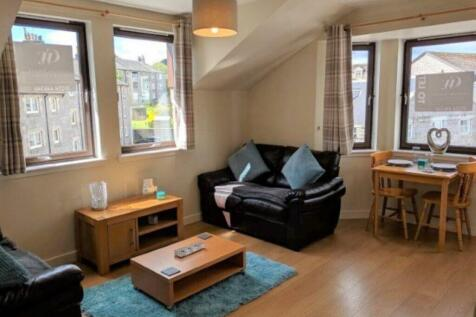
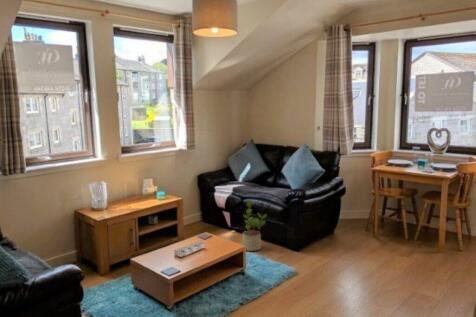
+ potted plant (254, 223)
